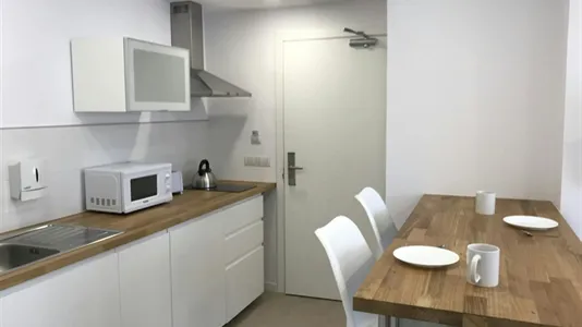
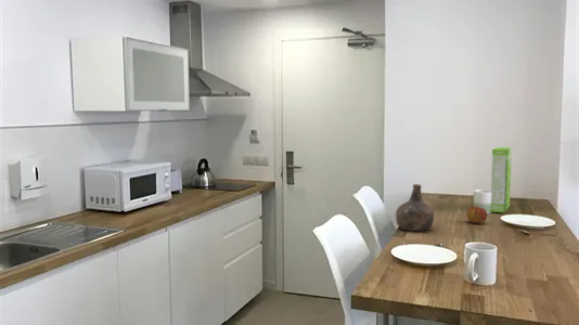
+ bottle (414, 206)
+ cake mix box (501, 178)
+ apple (476, 213)
